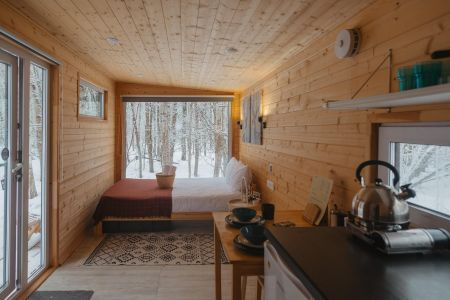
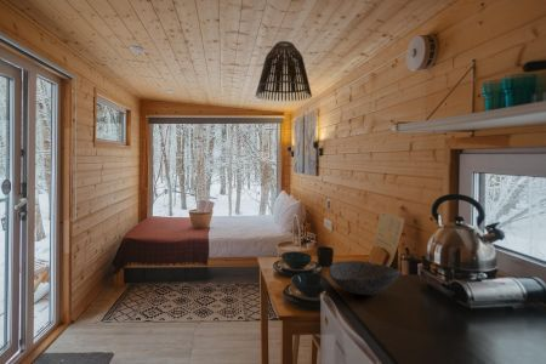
+ bowl (362, 279)
+ lamp shade (284, 69)
